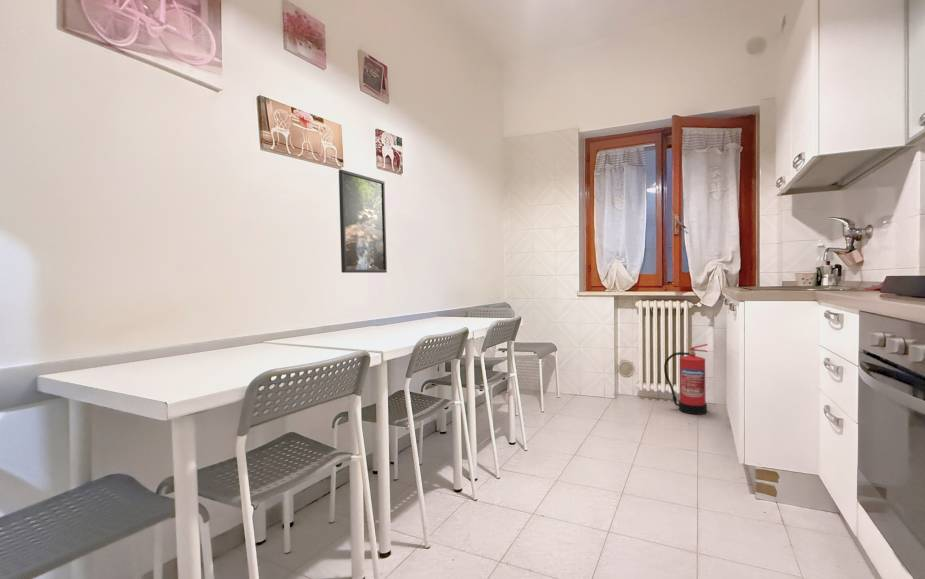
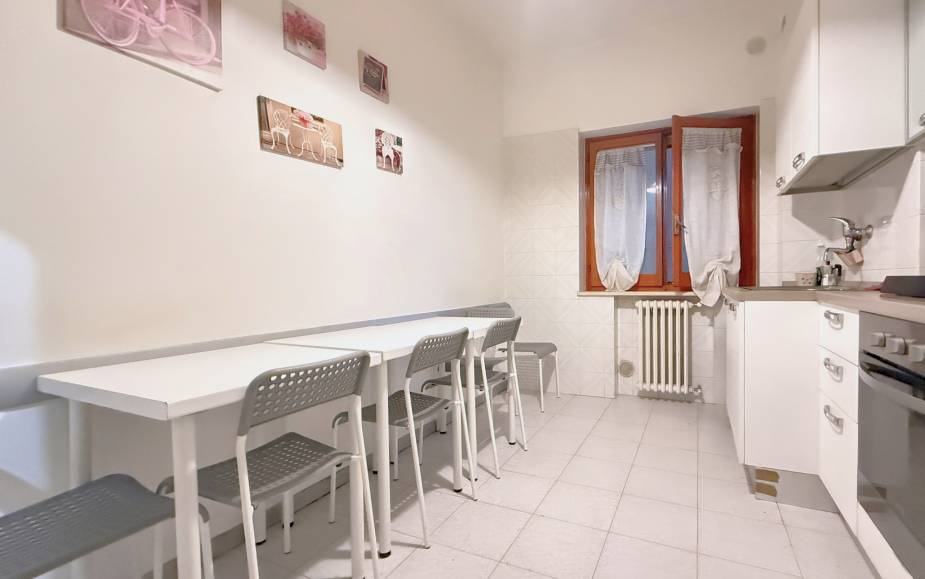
- fire extinguisher (685, 376)
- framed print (364, 224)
